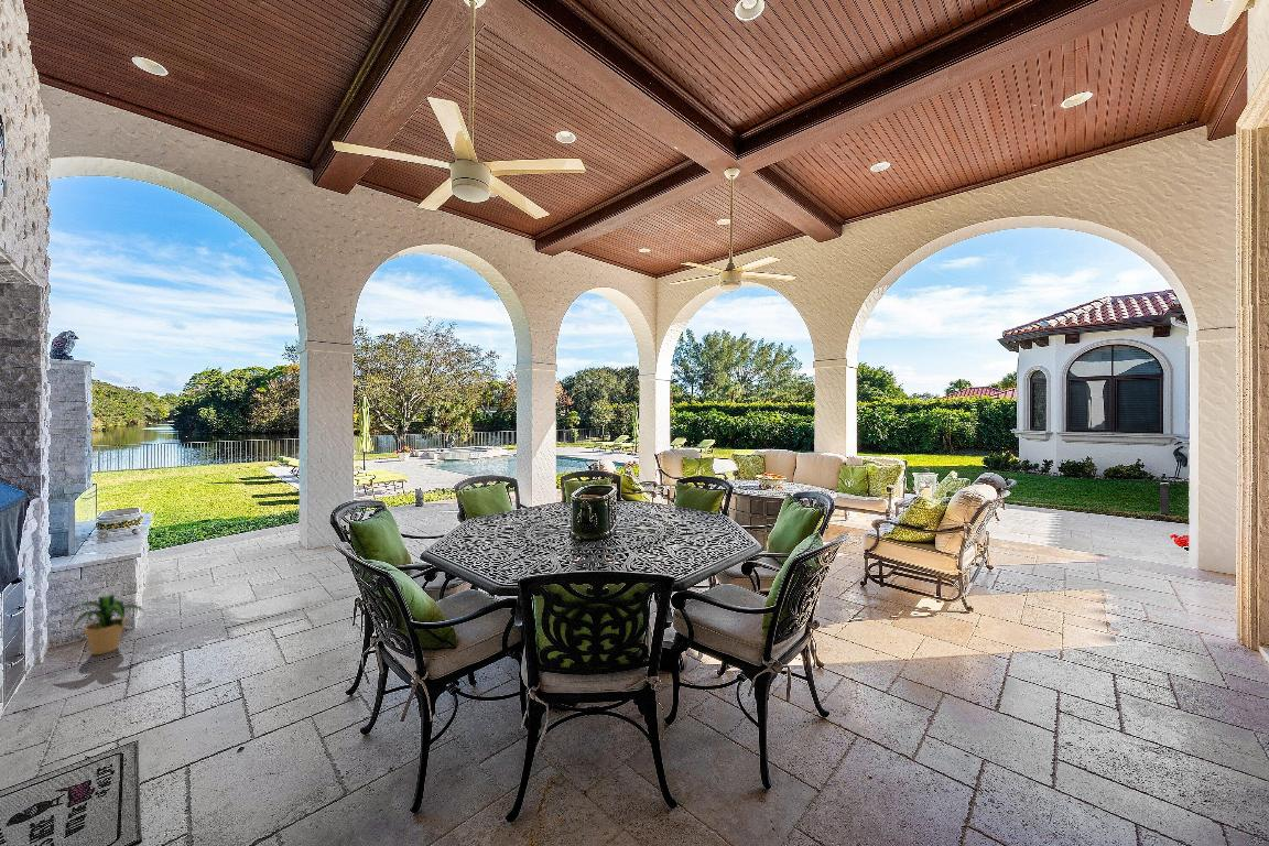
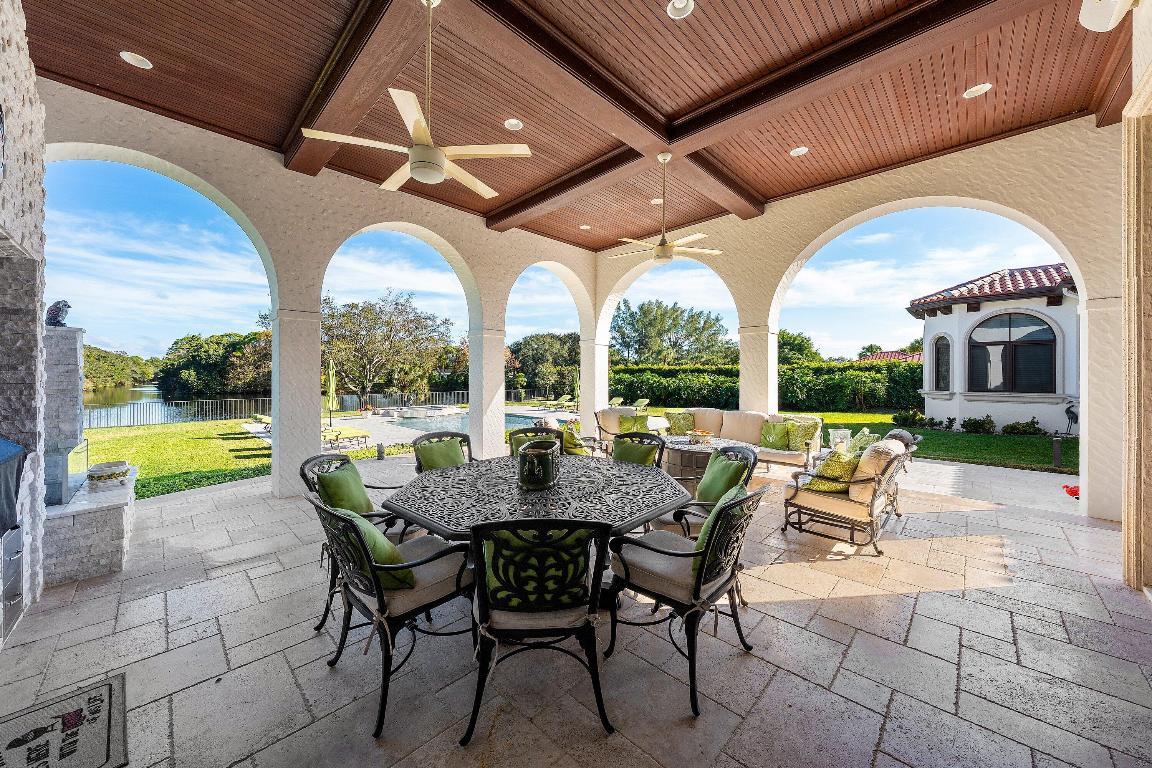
- potted plant (105, 625)
